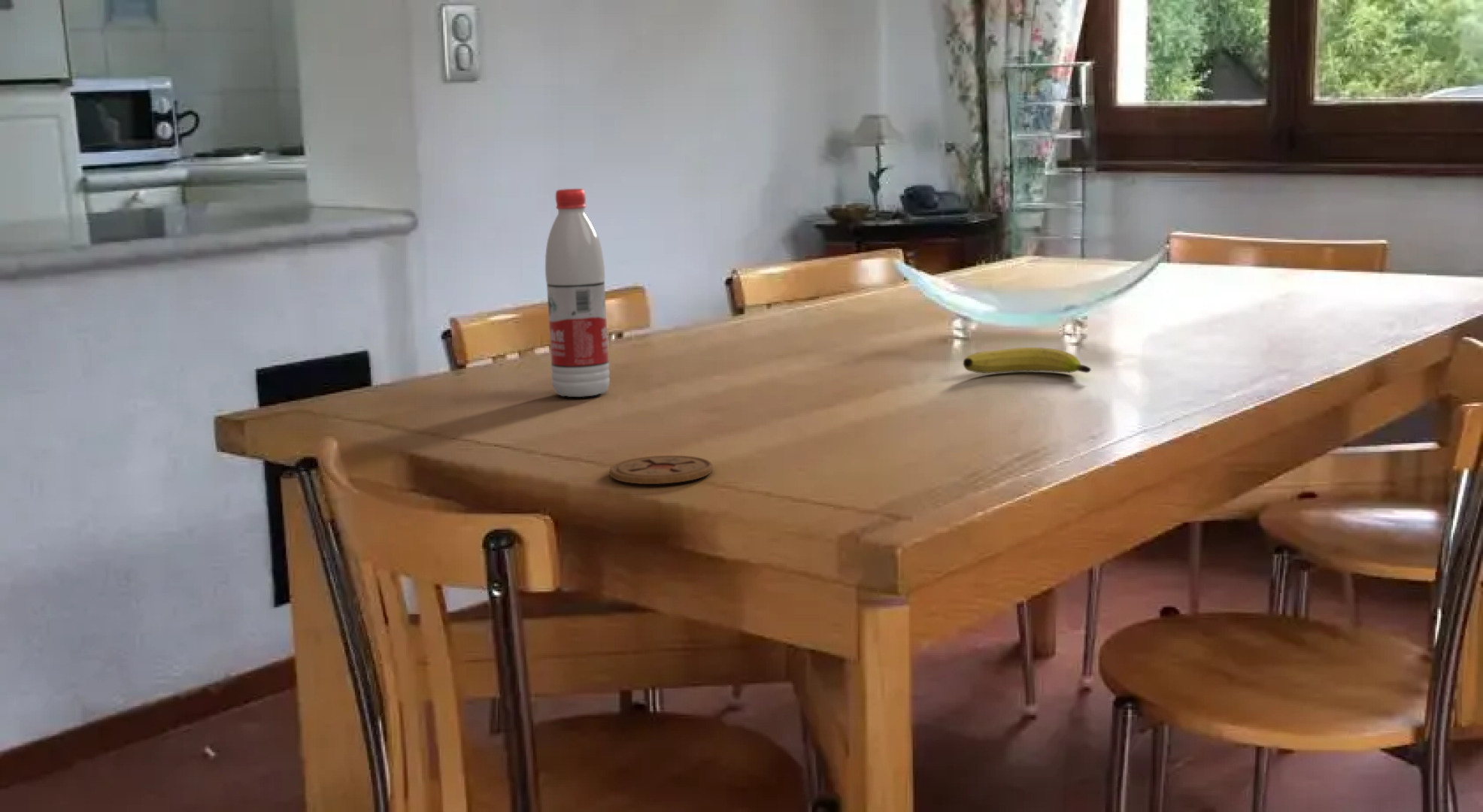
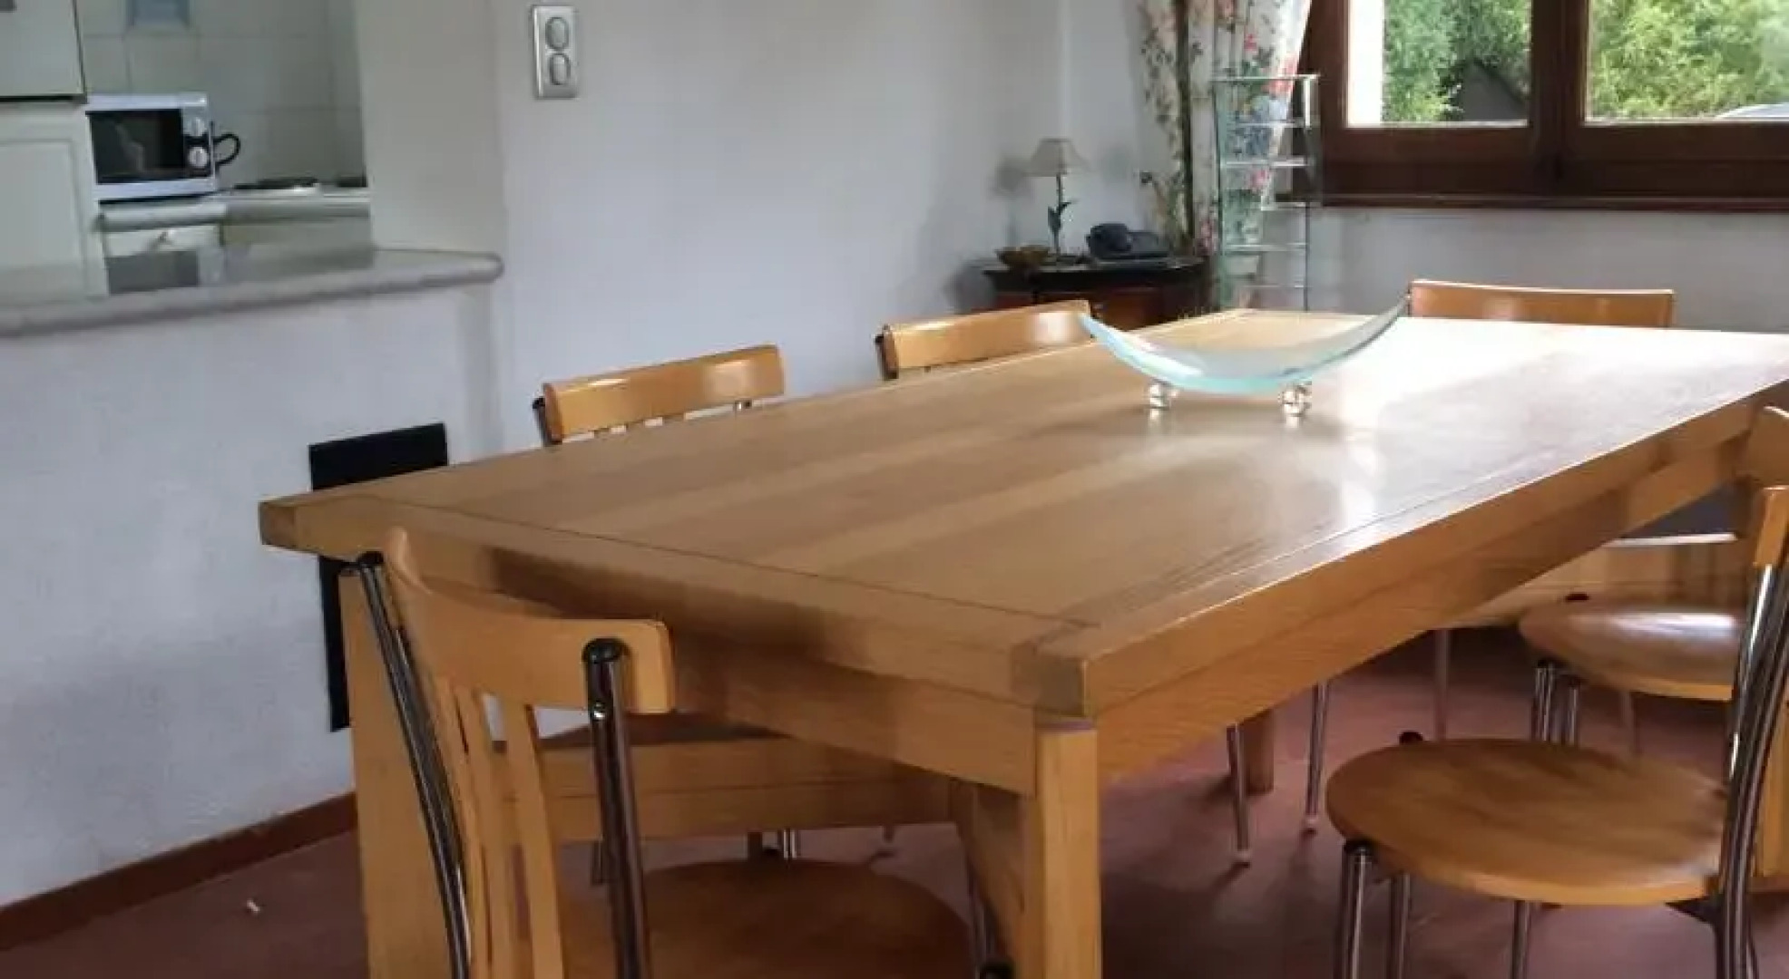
- coaster (661, 469)
- water bottle (576, 292)
- fruit (1032, 364)
